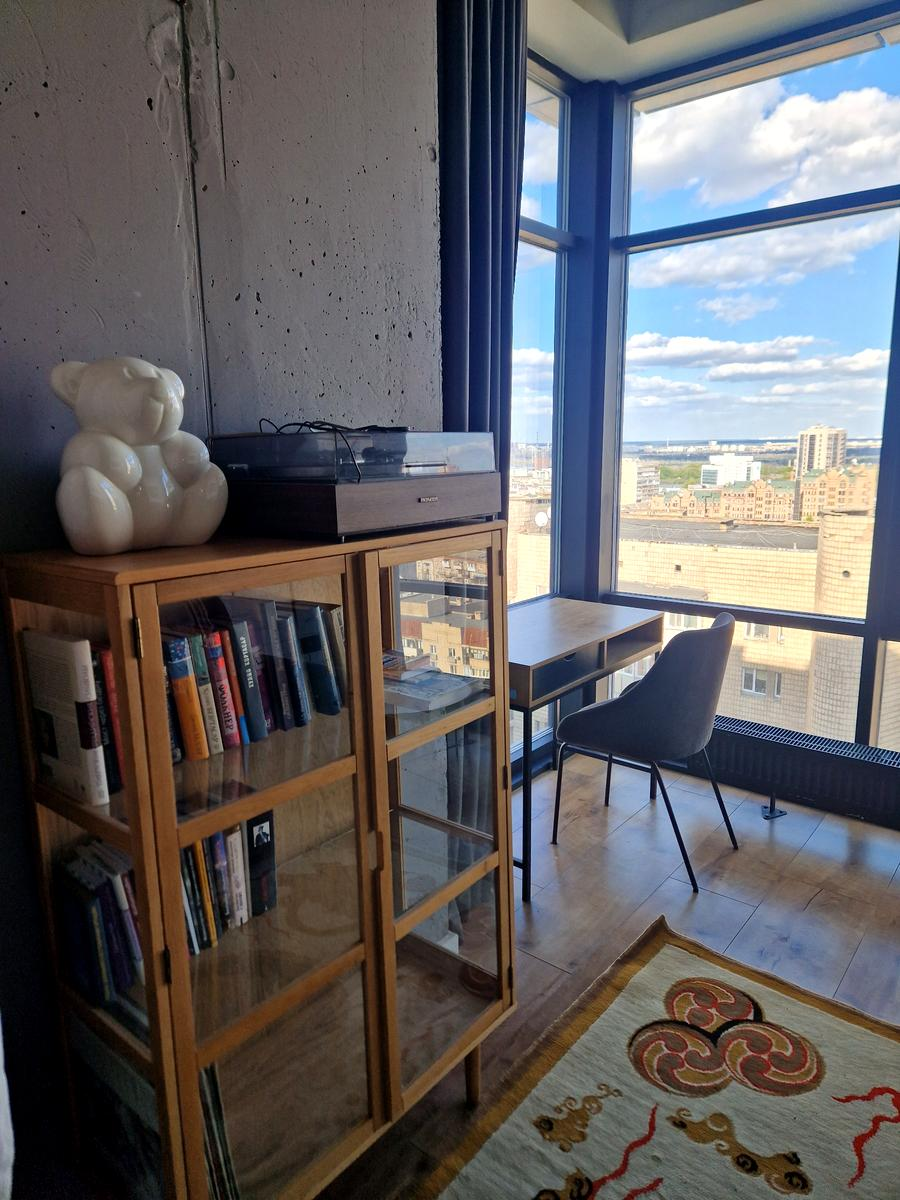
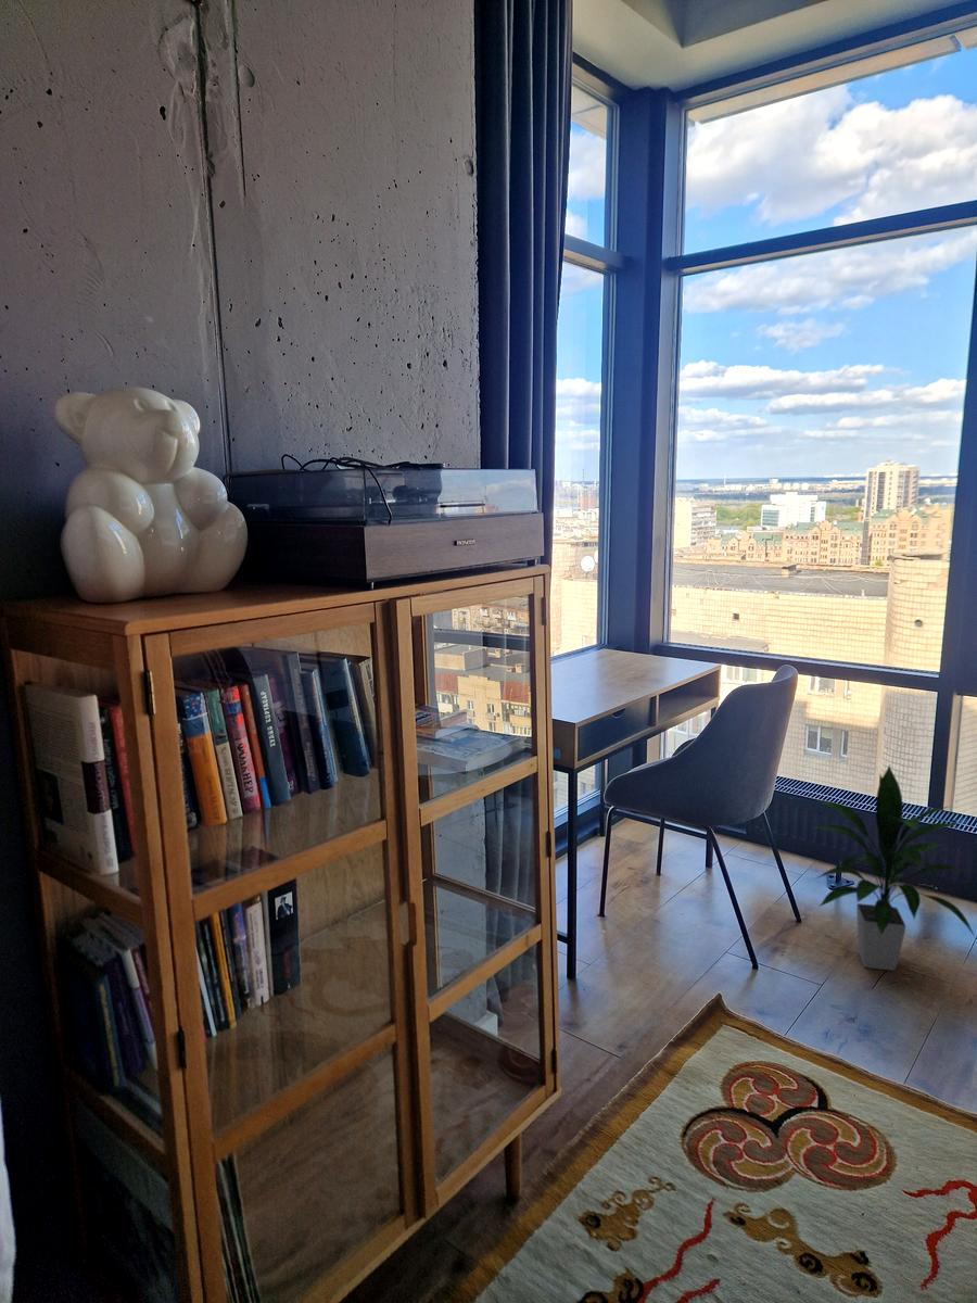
+ indoor plant (891, 874)
